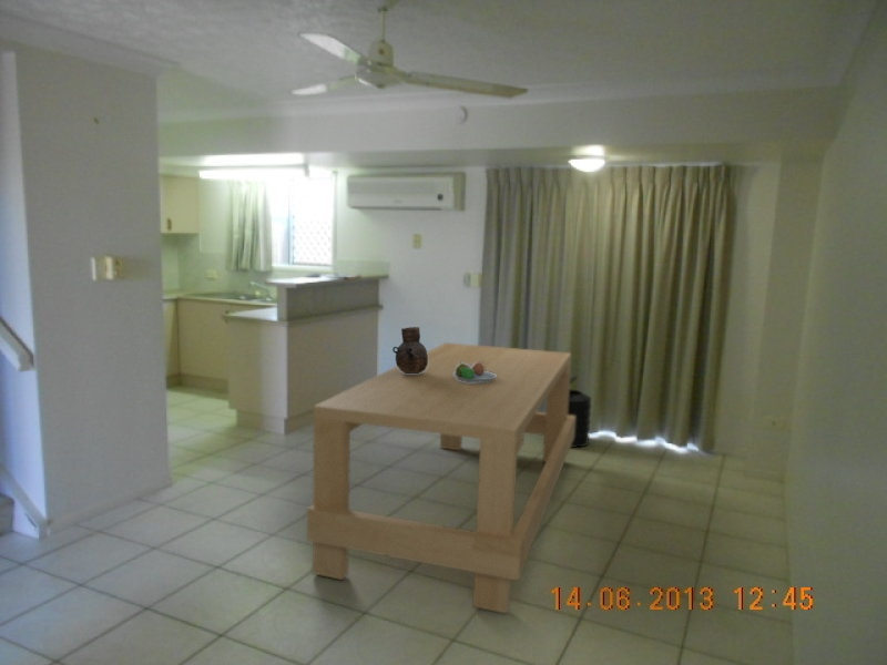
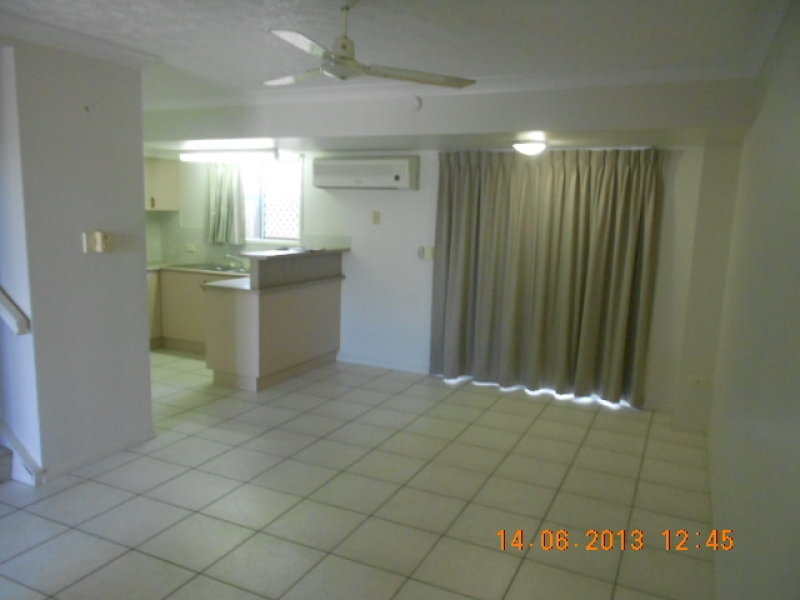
- vase (411, 349)
- fruit bowl (472, 369)
- trash can (570, 408)
- dining table (471, 437)
